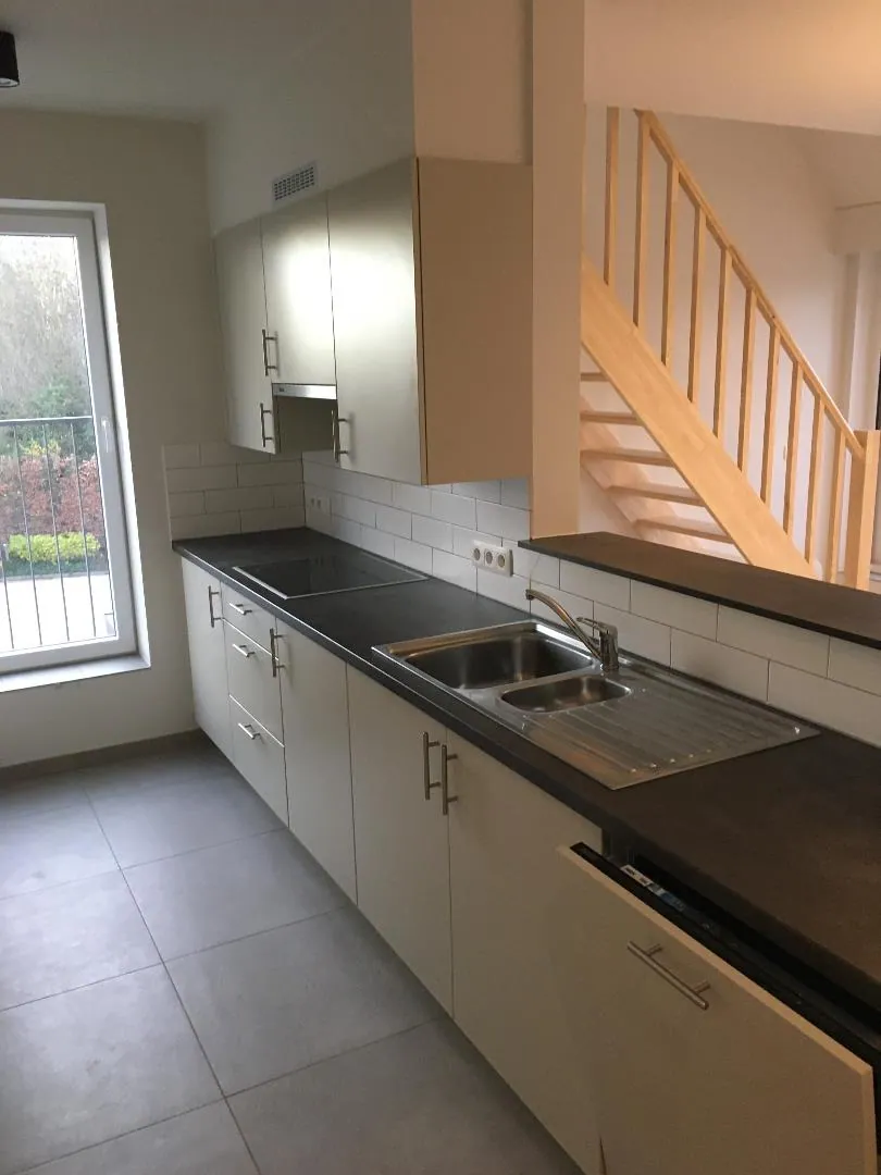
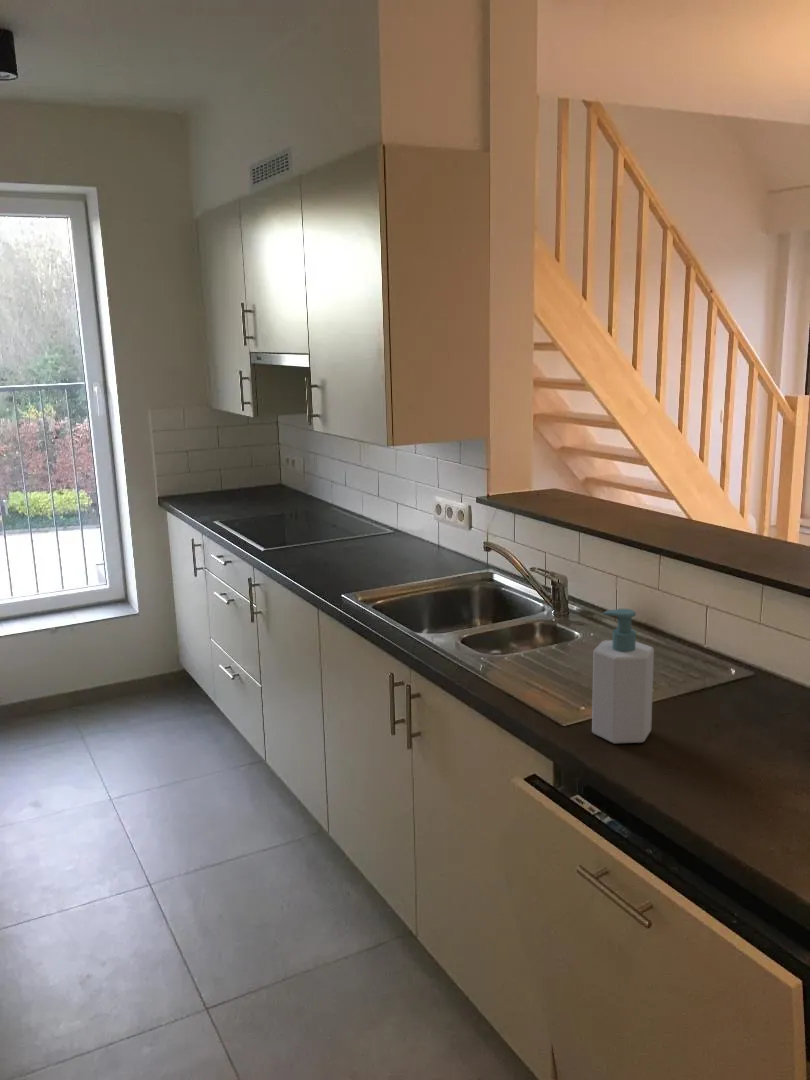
+ soap bottle (623, 672)
